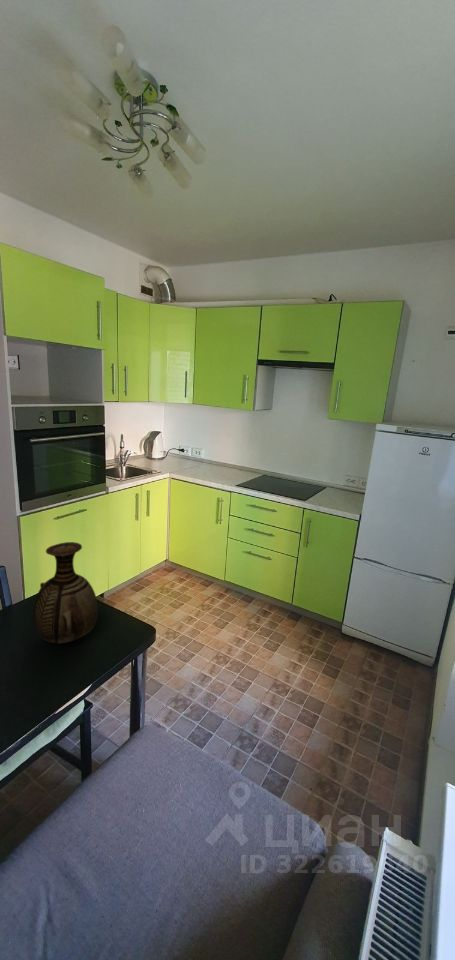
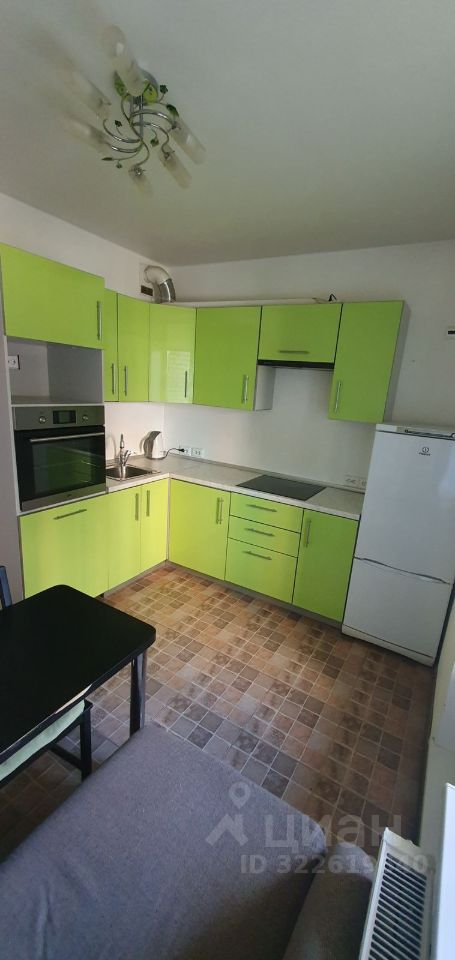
- vase (66, 594)
